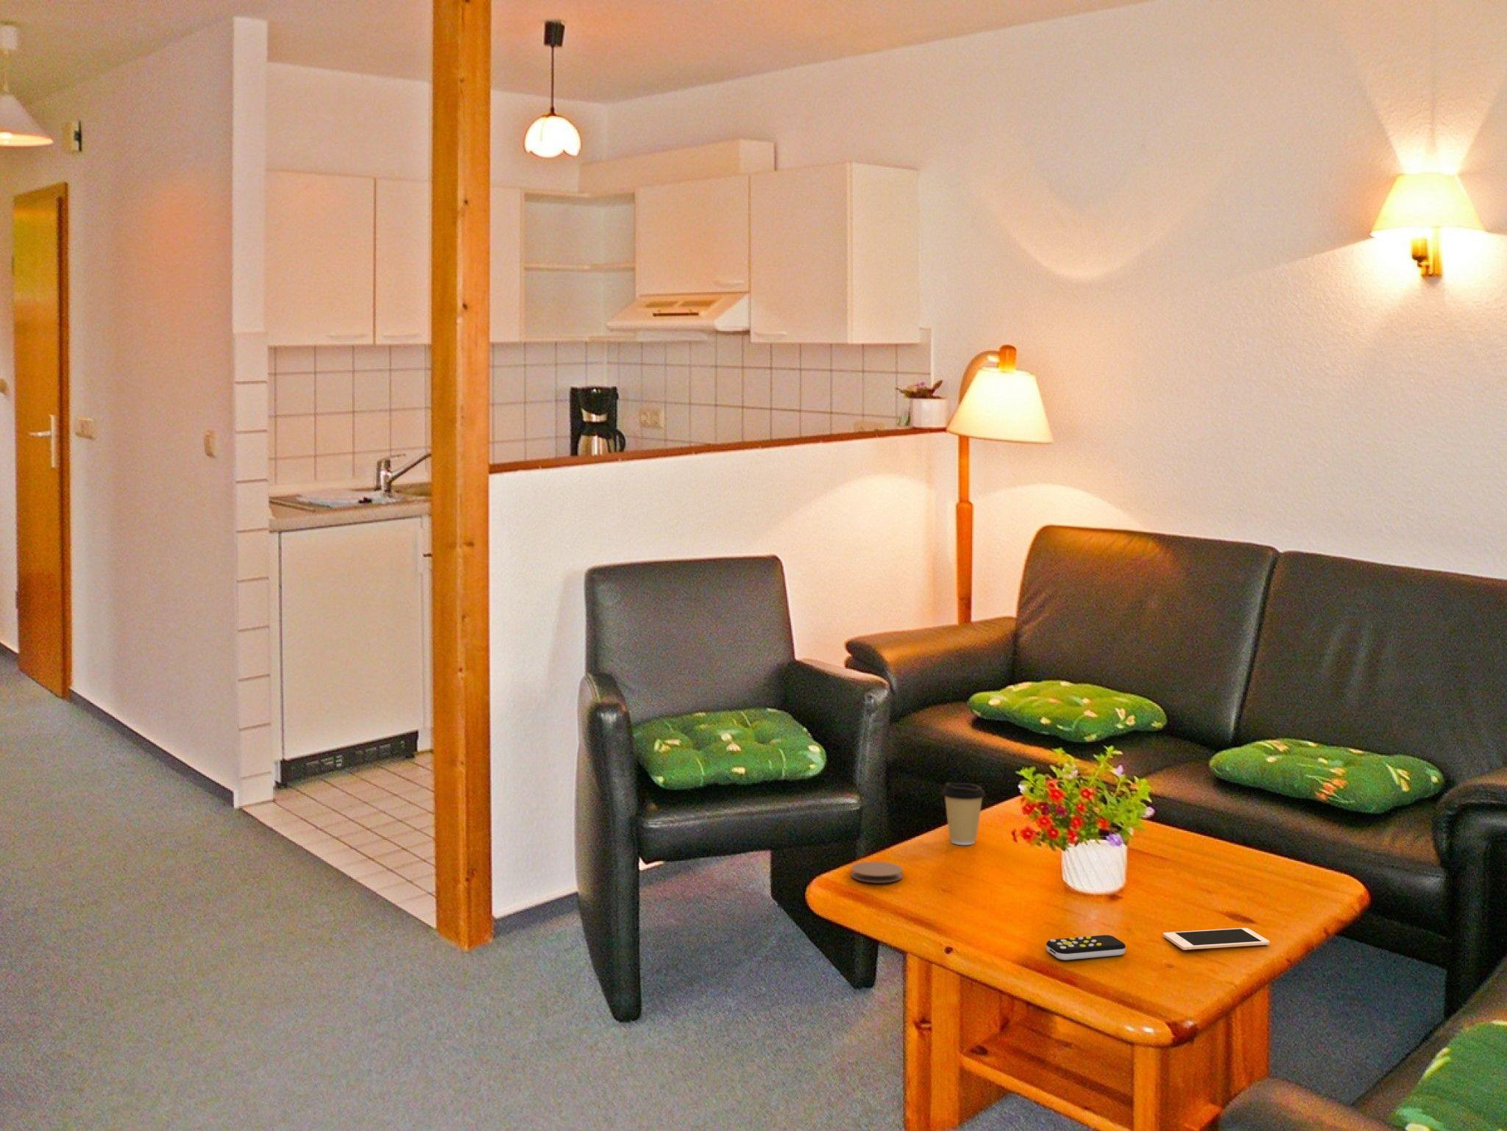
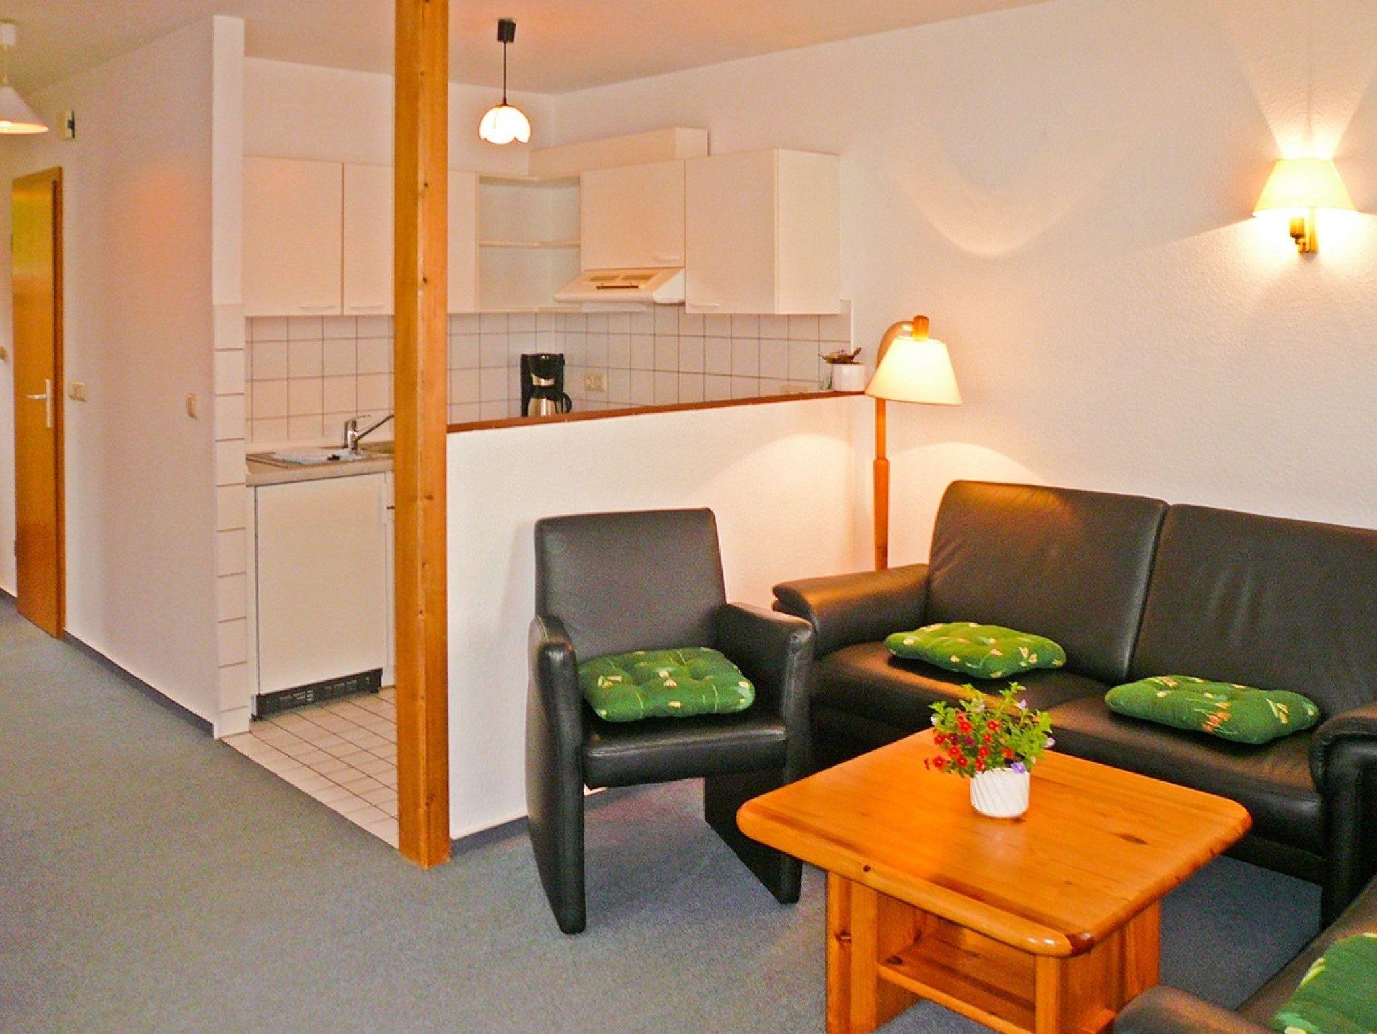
- coffee cup (963, 814)
- coaster (876, 871)
- cell phone (1216, 939)
- remote control (1085, 947)
